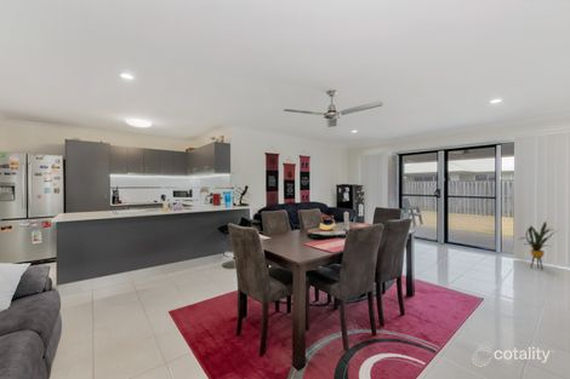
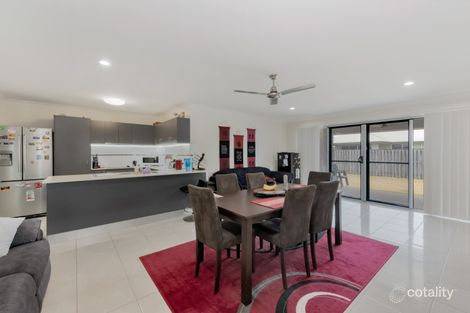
- house plant (540, 245)
